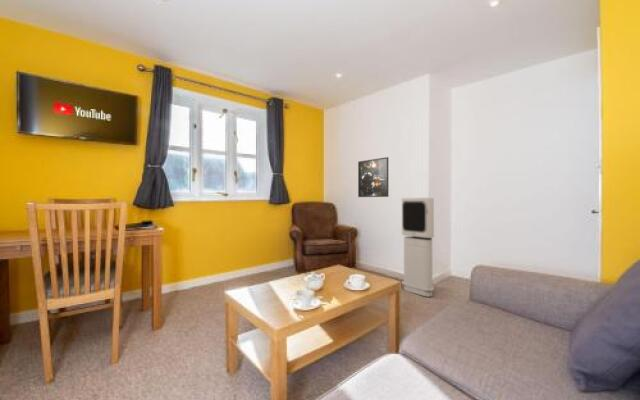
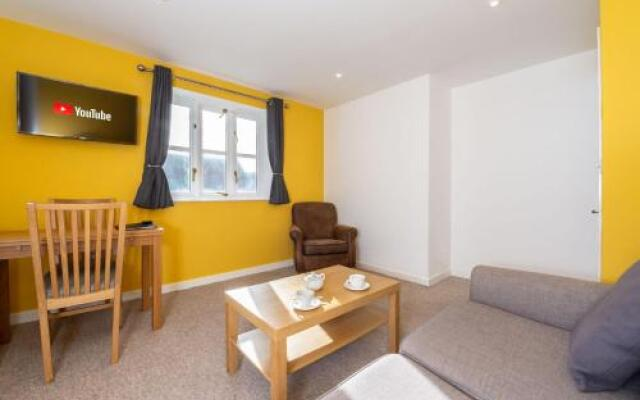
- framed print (372, 178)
- air purifier (422, 243)
